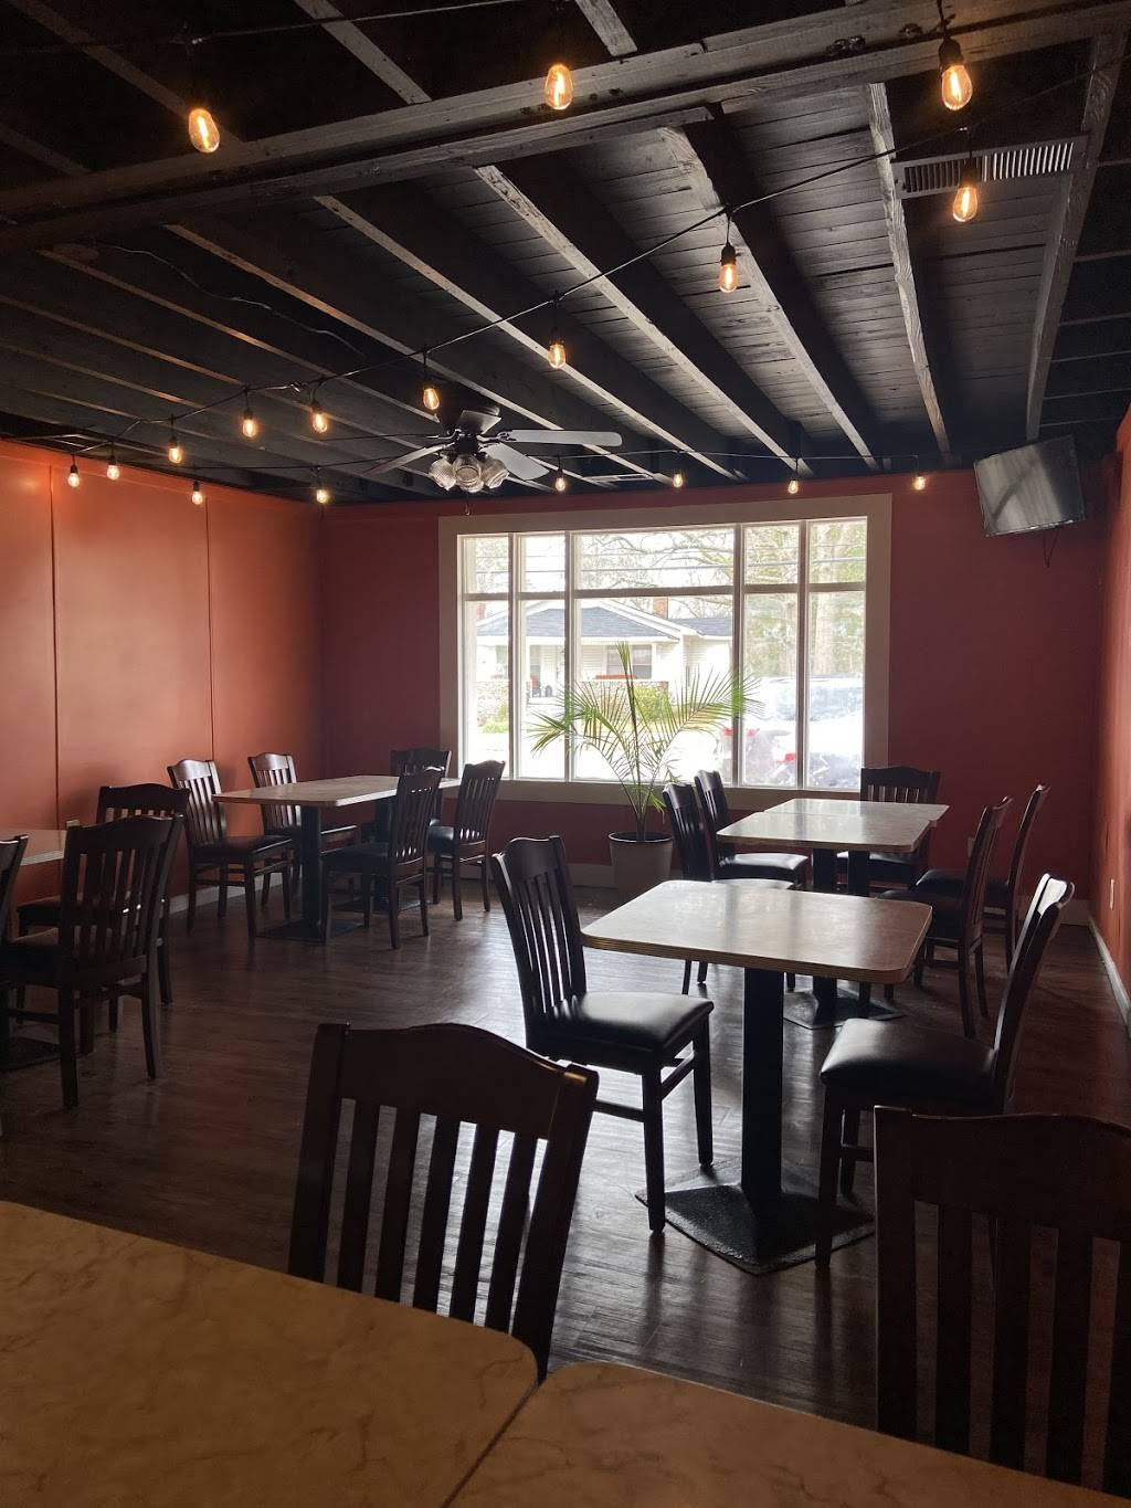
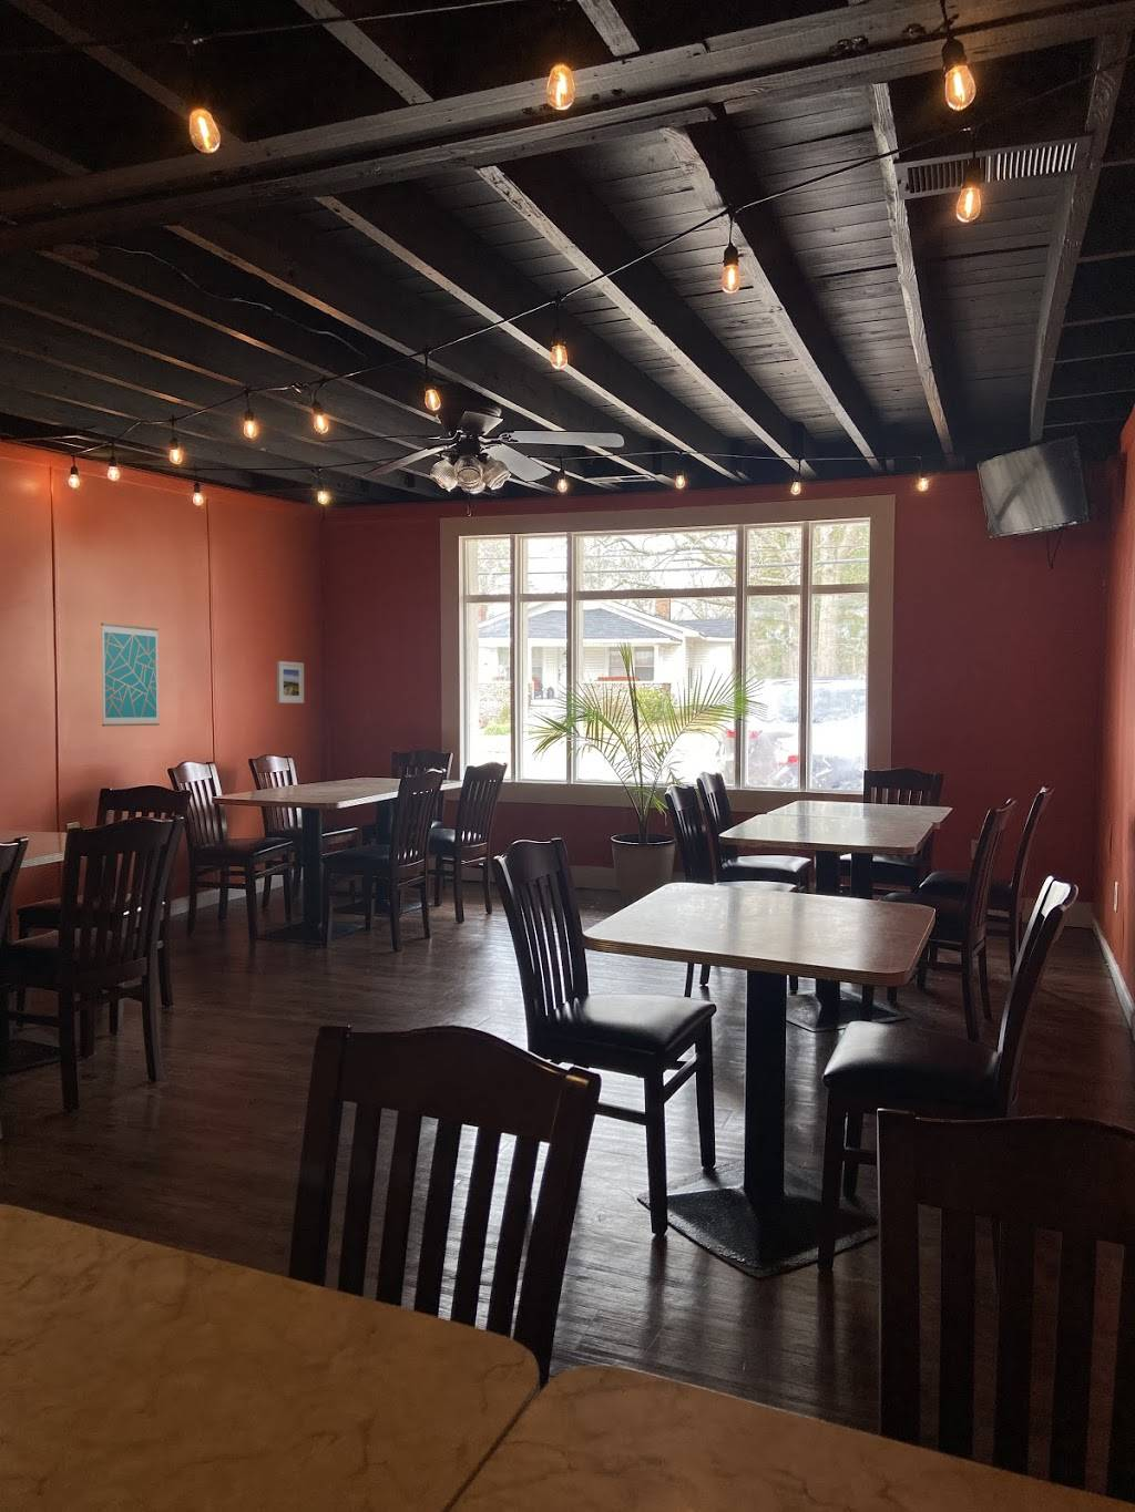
+ wall art (131, 676)
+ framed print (291, 683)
